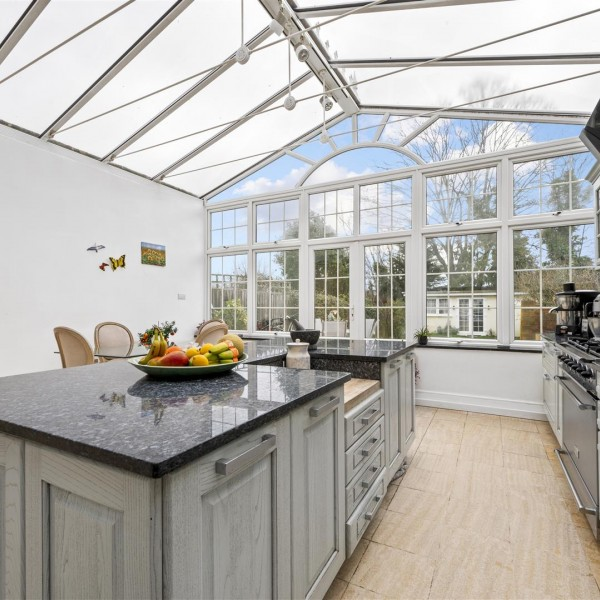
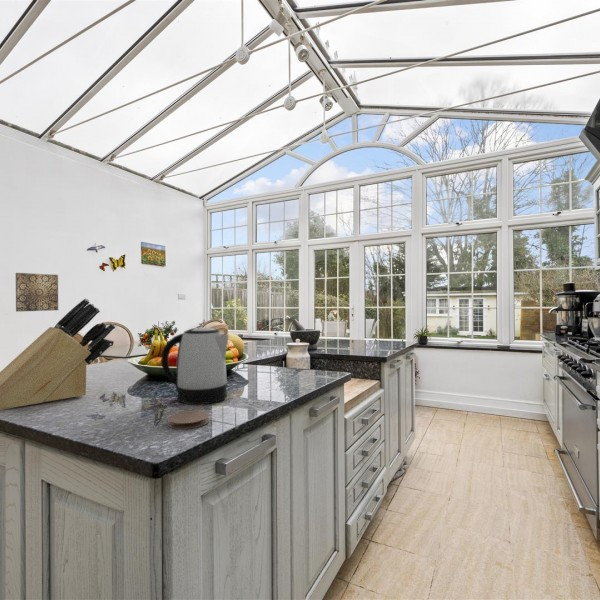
+ wall art (37, 292)
+ coaster (188, 419)
+ kettle (195, 362)
+ knife block (51, 348)
